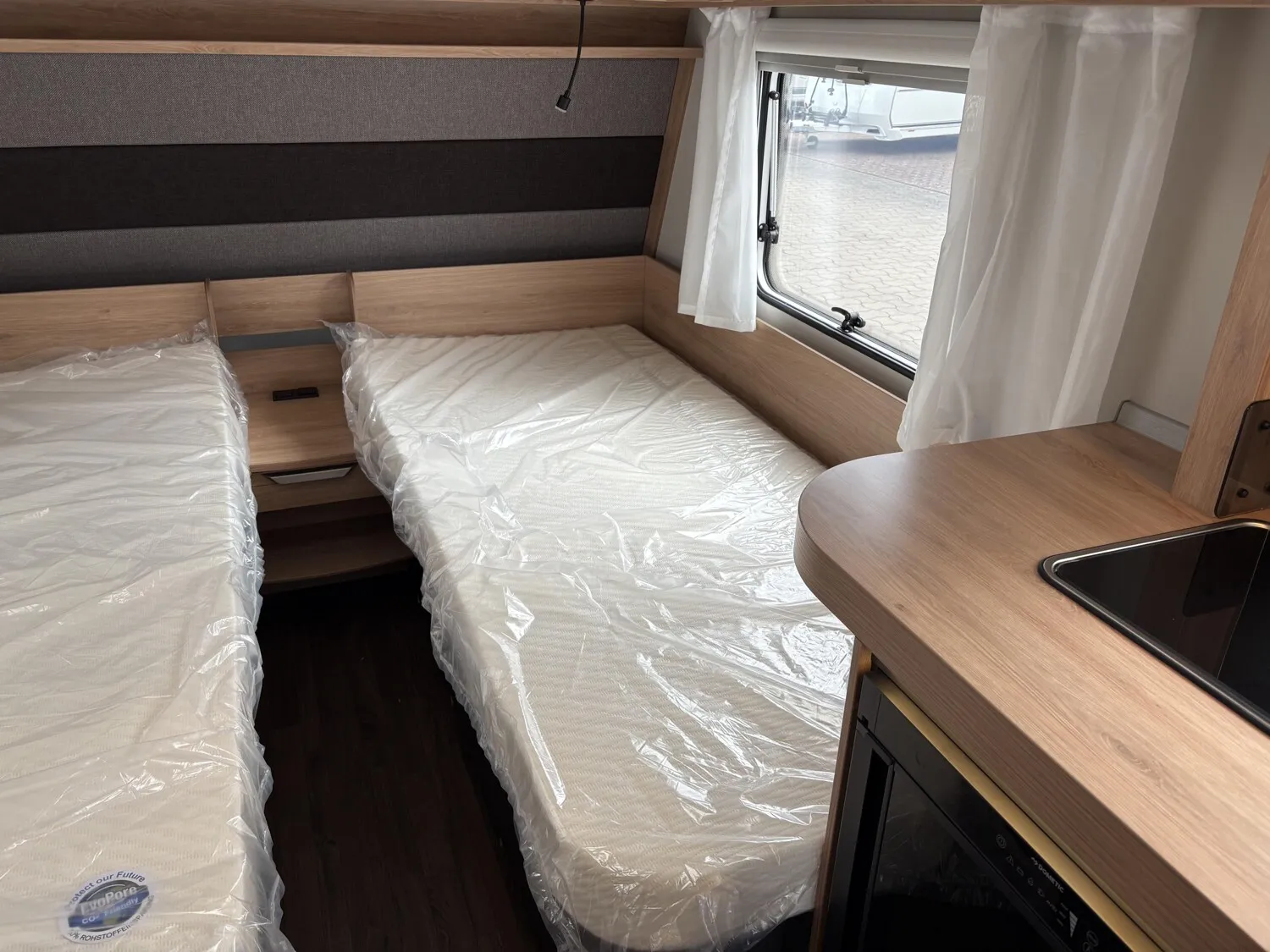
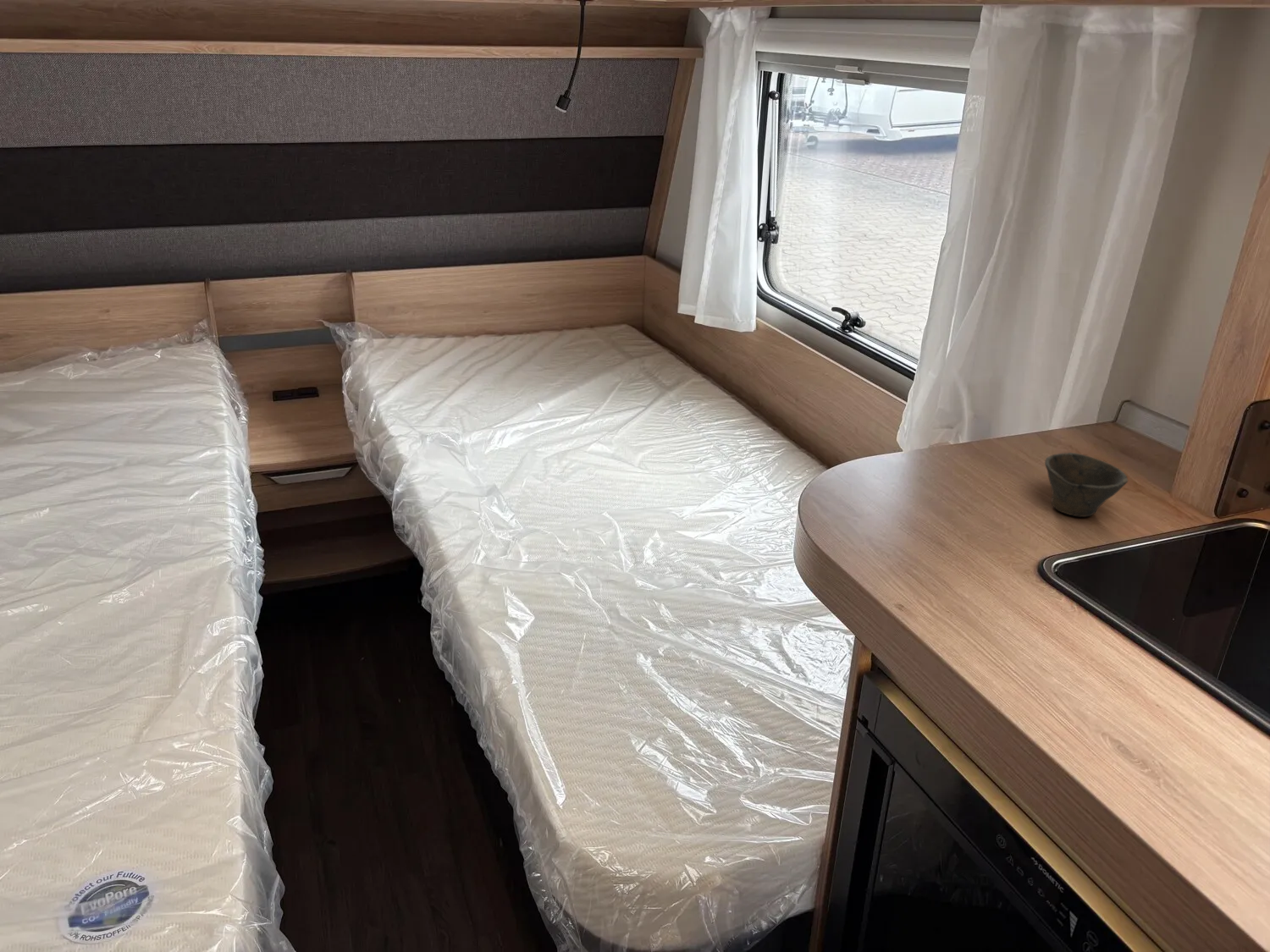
+ cup (1080, 486)
